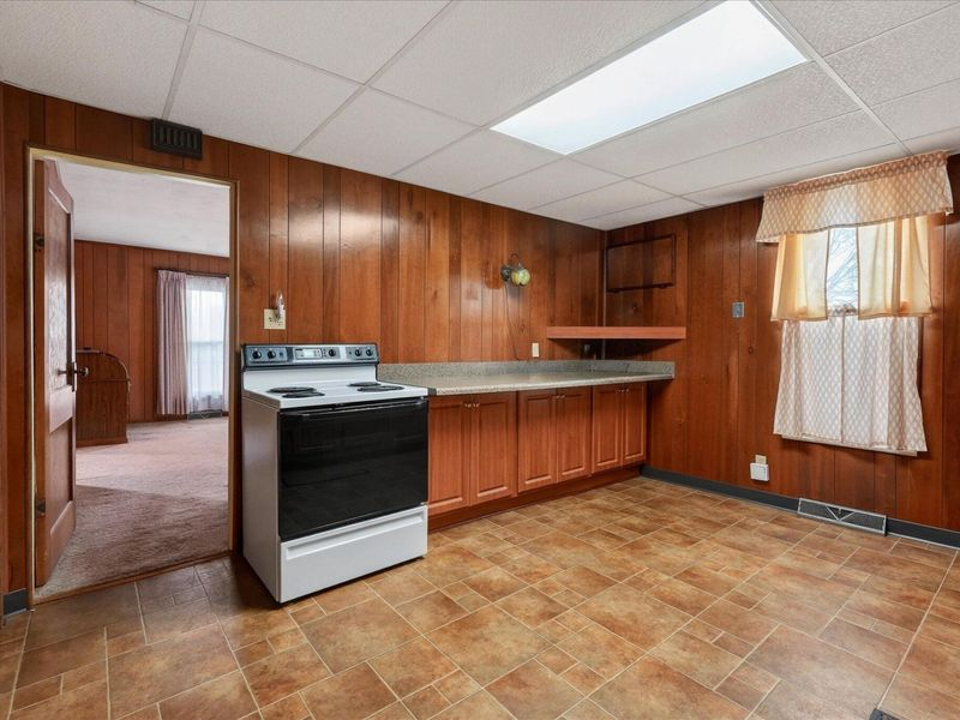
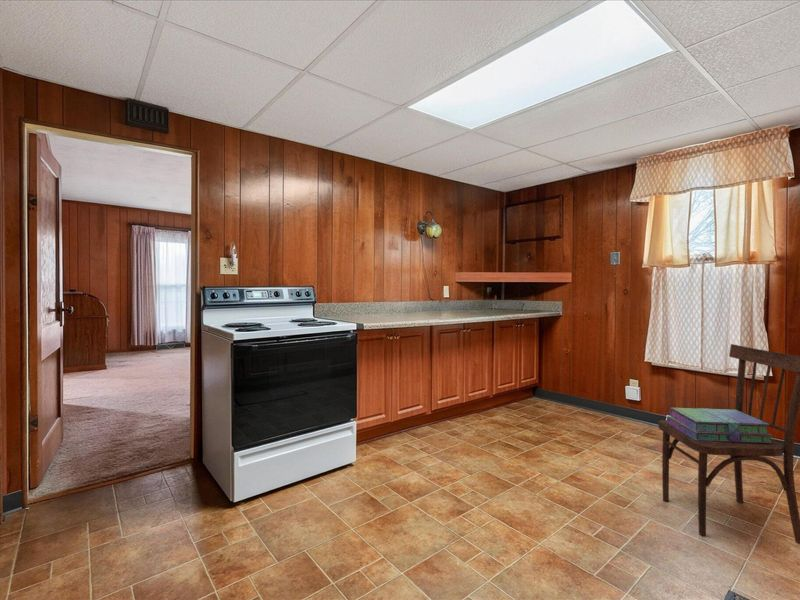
+ dining chair (723, 441)
+ stack of books (716, 423)
